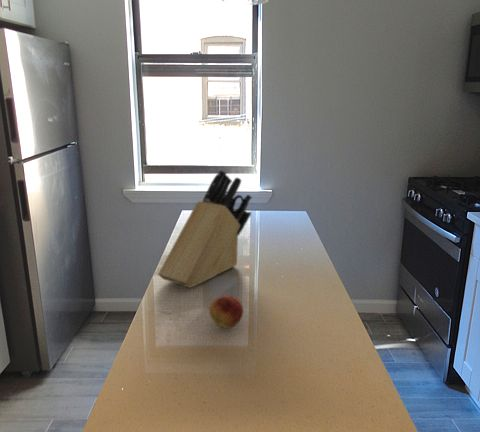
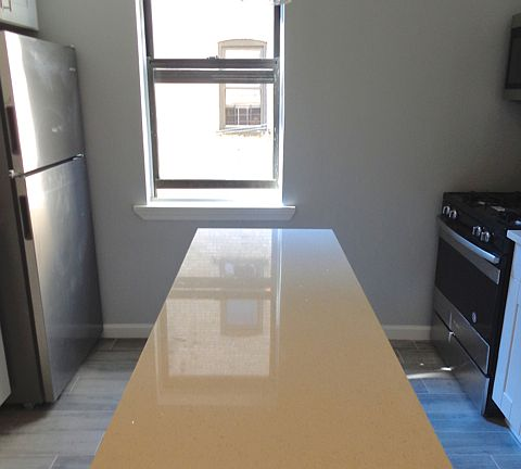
- knife block (208, 223)
- fruit (226, 311)
